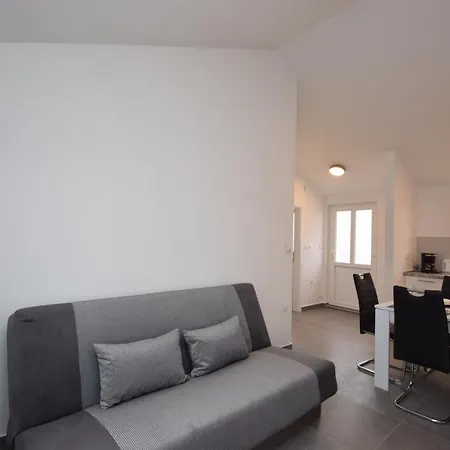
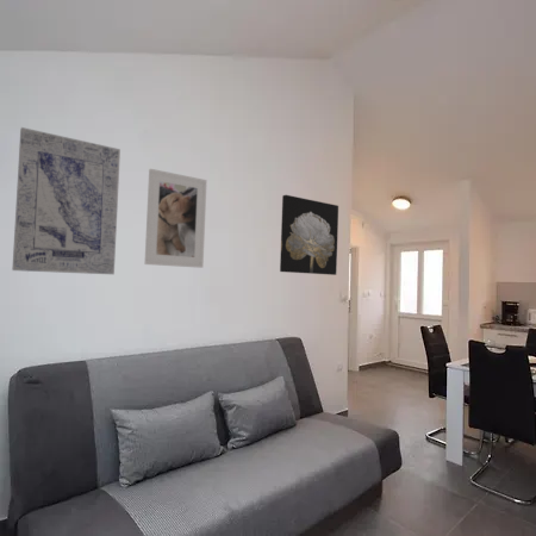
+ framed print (176, 219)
+ wall art (310, 236)
+ wall art (69, 205)
